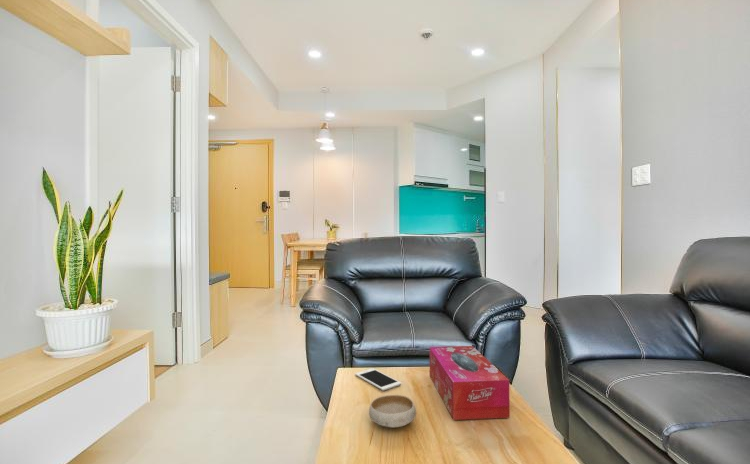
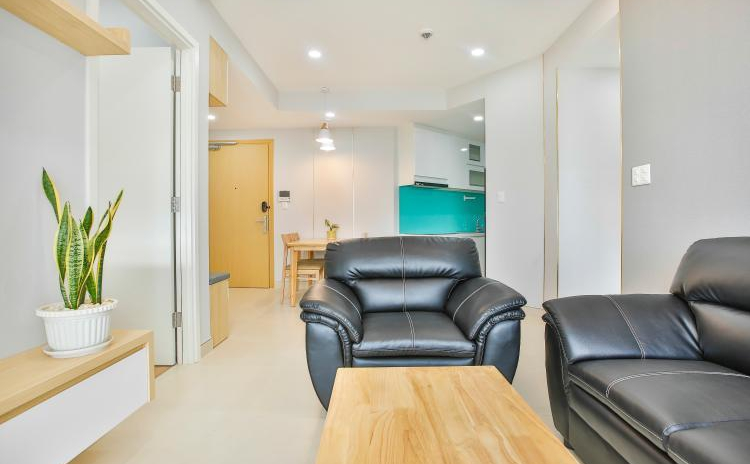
- cell phone (377, 378)
- bowl (392, 412)
- tissue box (464, 377)
